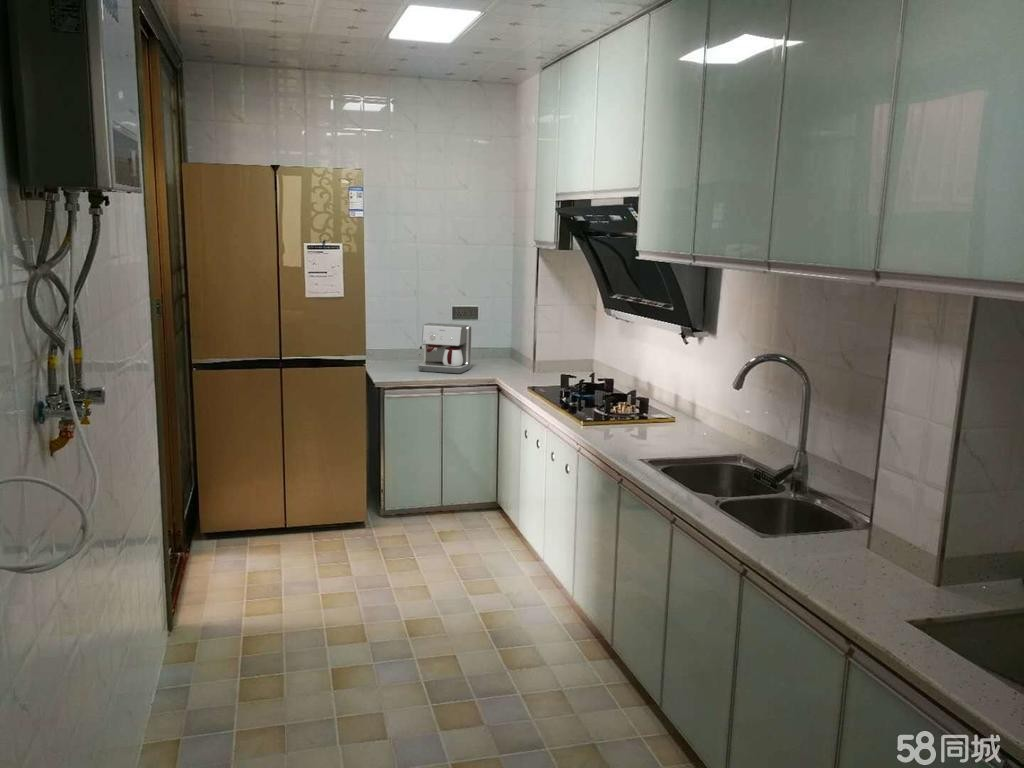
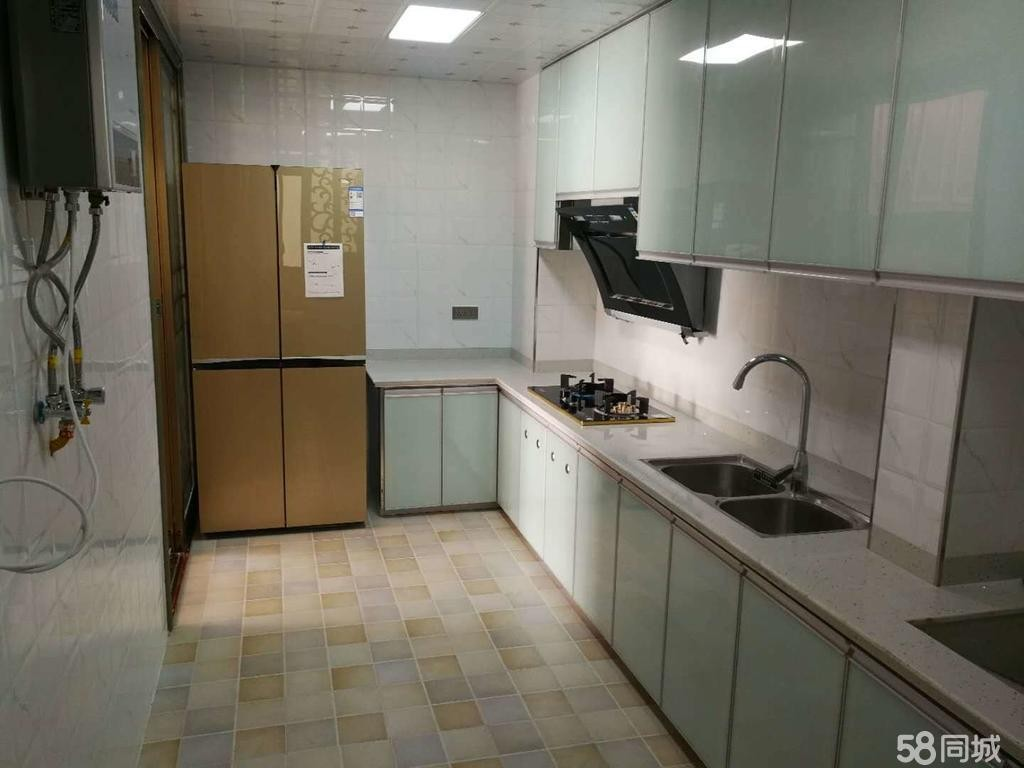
- coffee maker (444, 347)
